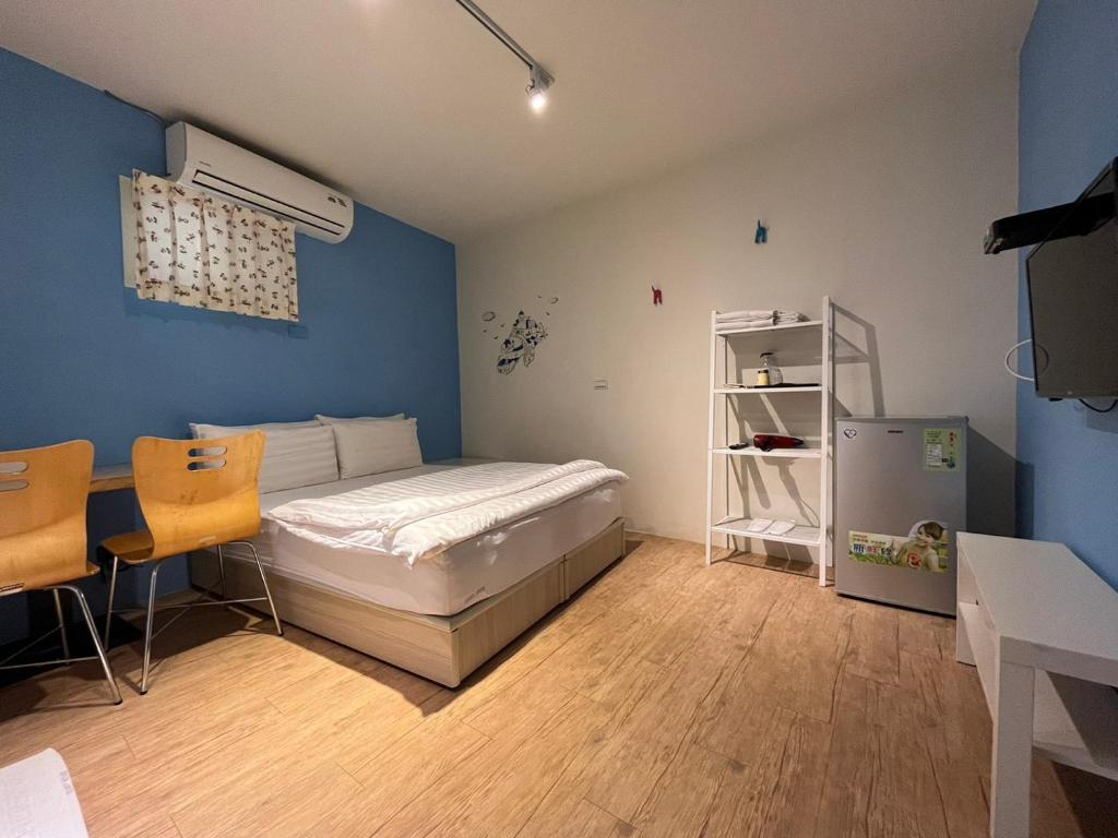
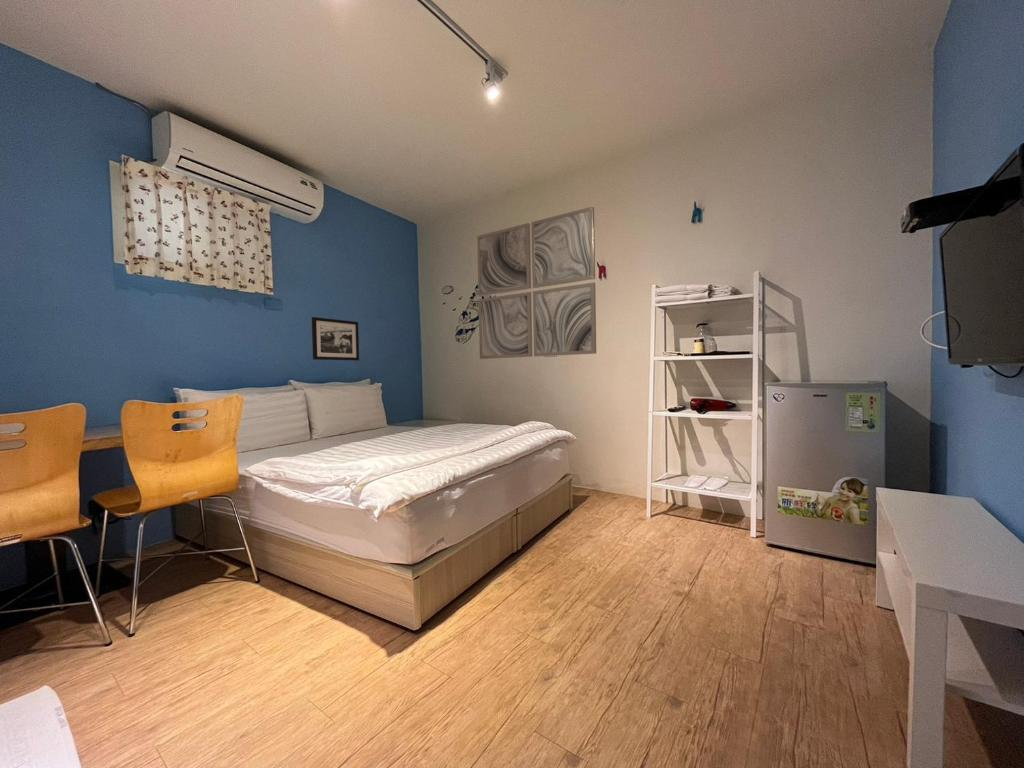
+ wall art (530, 288)
+ picture frame (336, 339)
